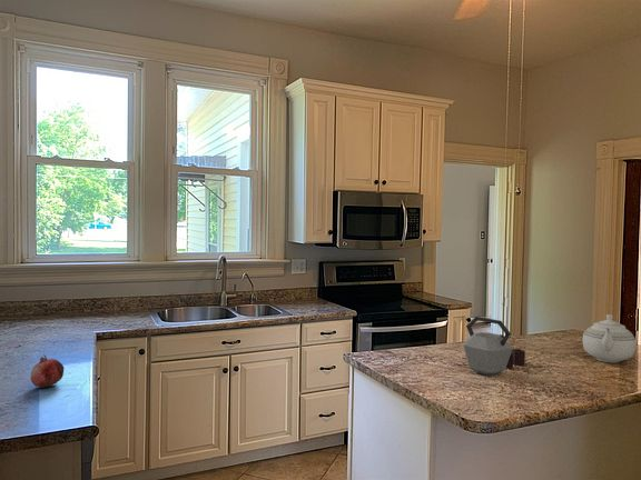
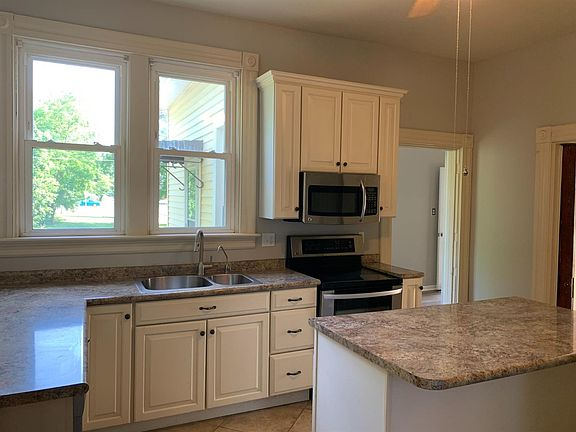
- kettle (500, 342)
- fruit (47, 370)
- teapot (609, 337)
